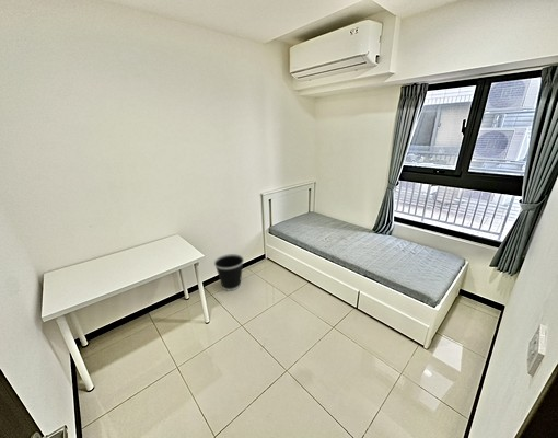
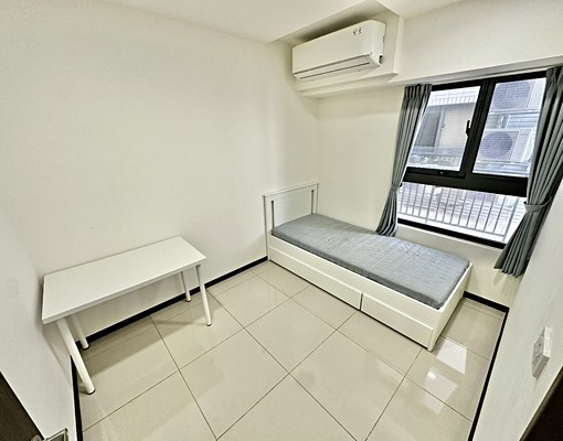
- wastebasket (230, 273)
